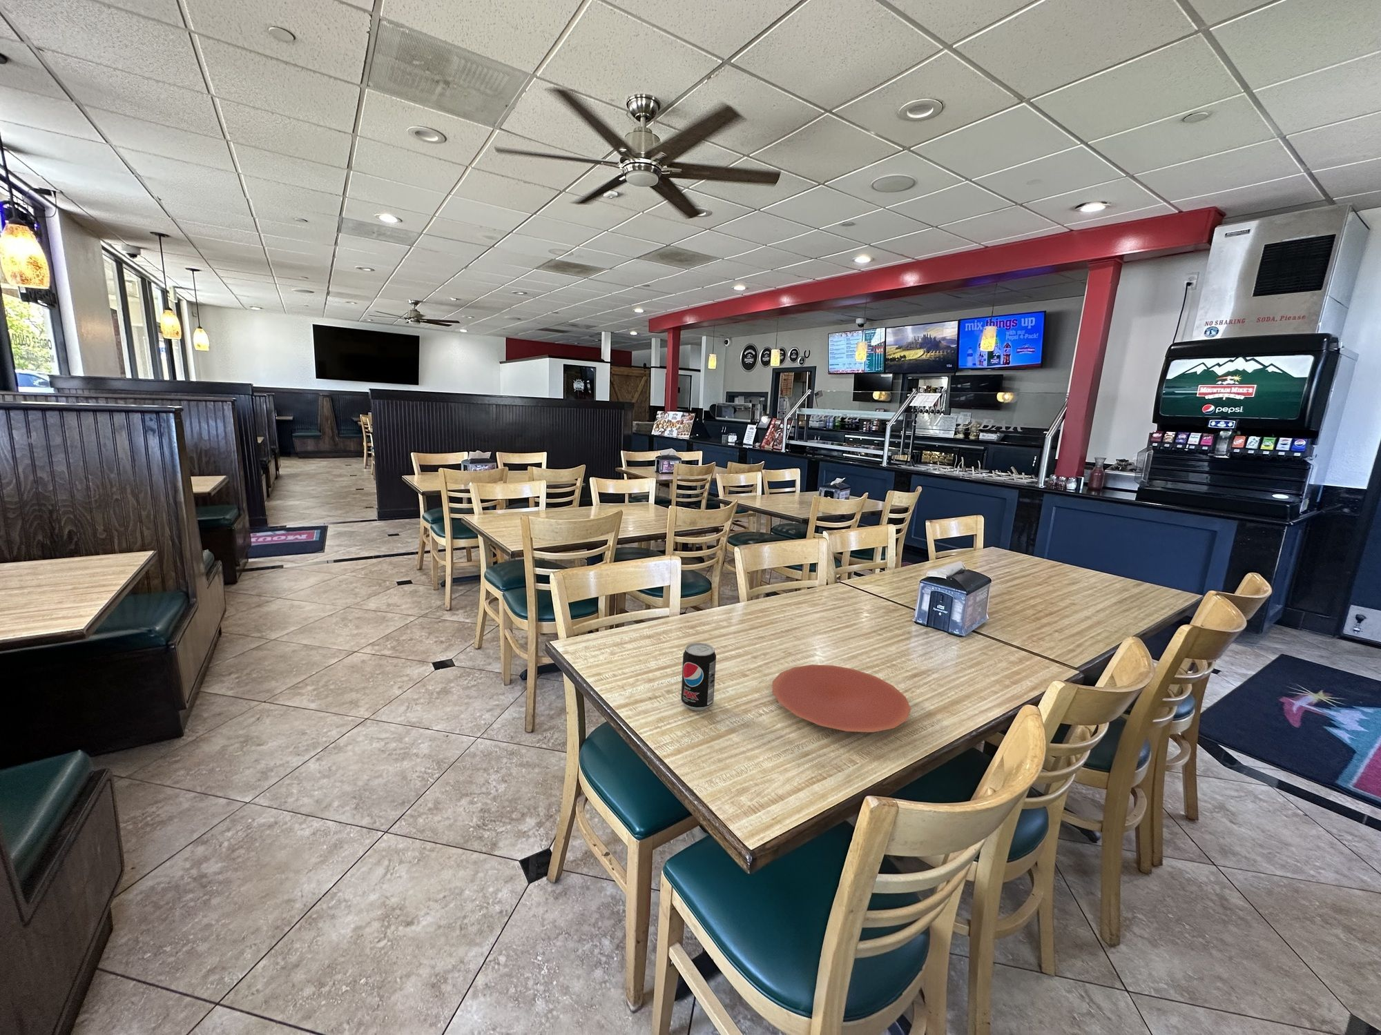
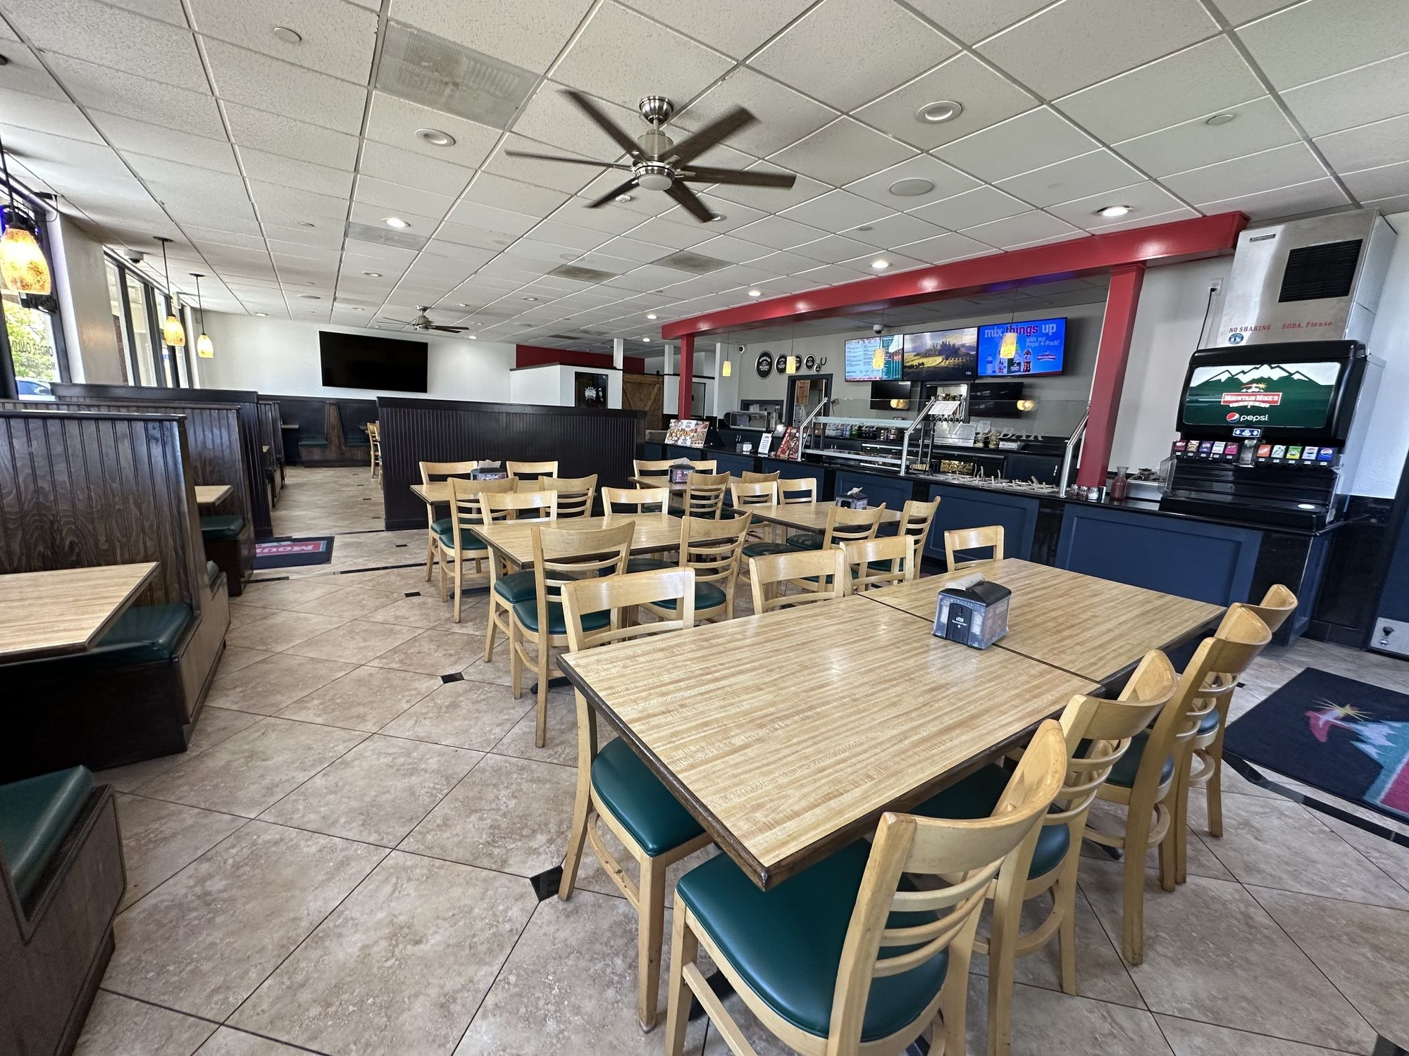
- plate (838, 700)
- beverage can (698, 676)
